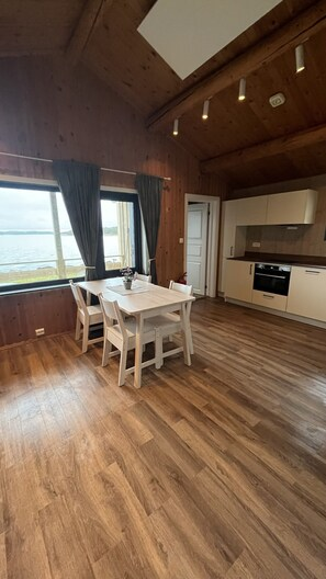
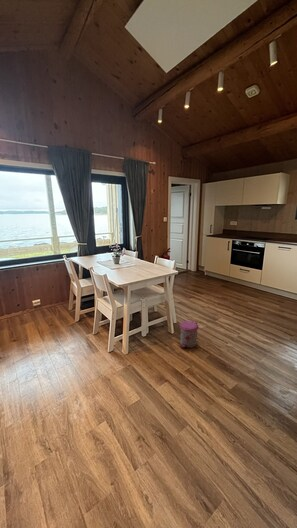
+ trash can (188, 333)
